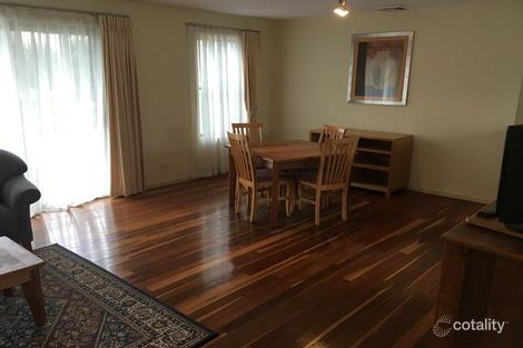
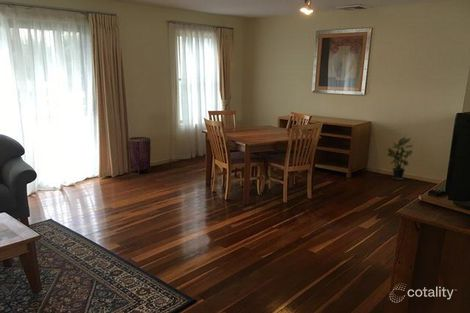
+ potted plant (399, 157)
+ woven basket (139, 155)
